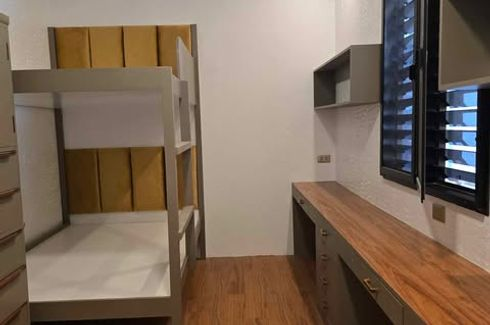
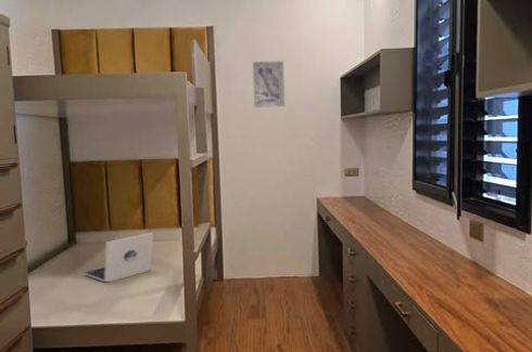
+ laptop (118, 253)
+ wall art (268, 83)
